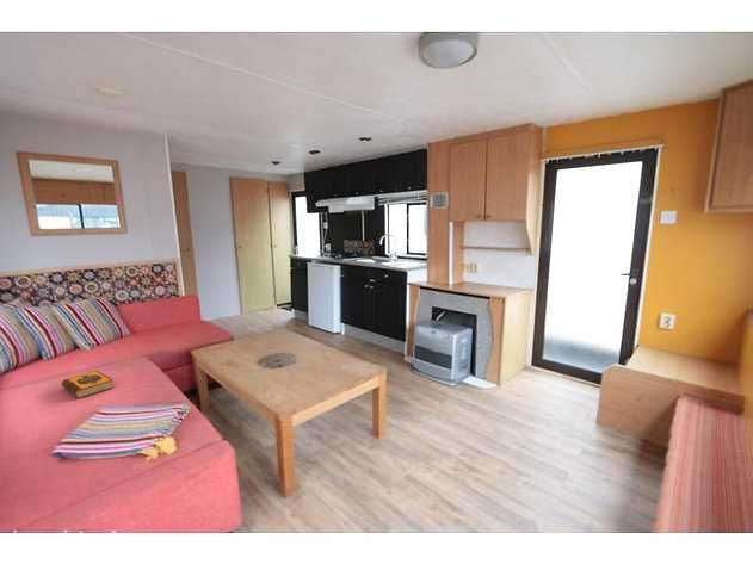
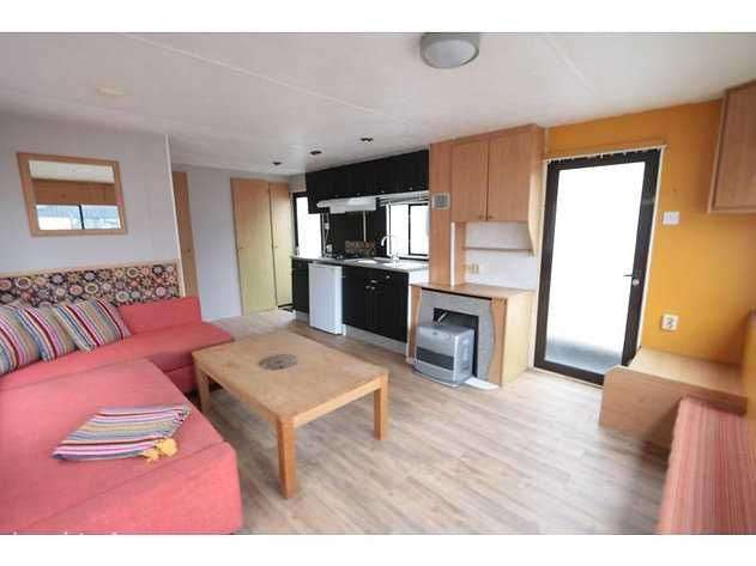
- hardback book (87, 384)
